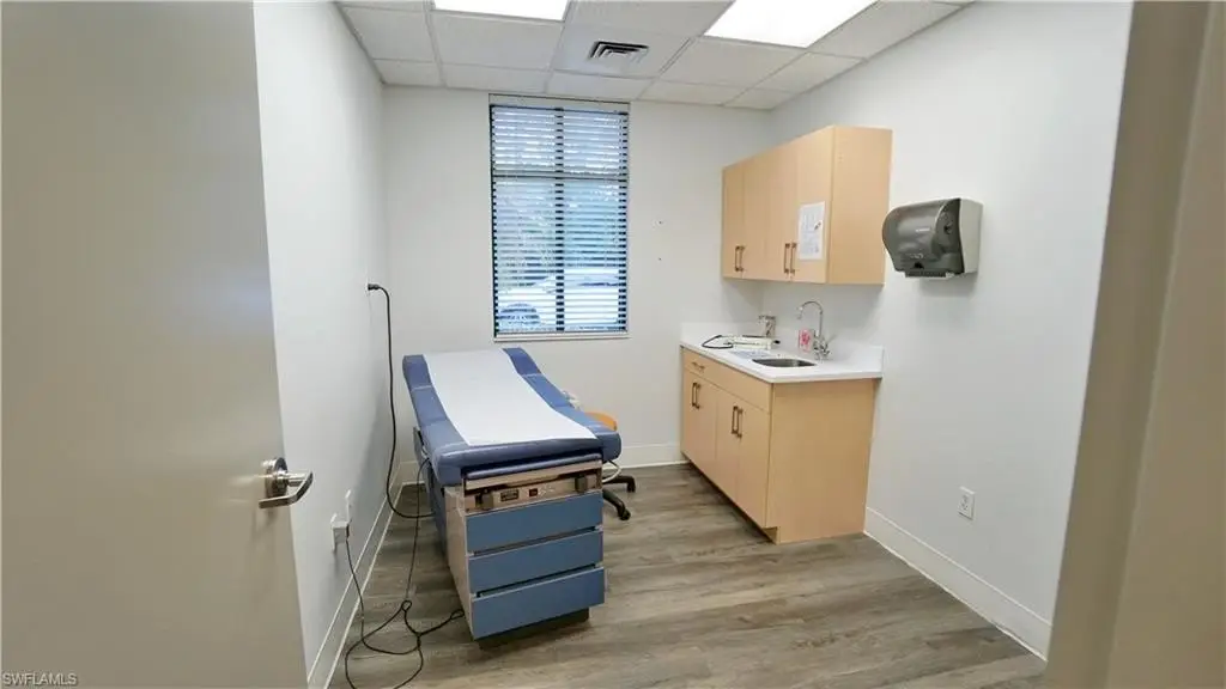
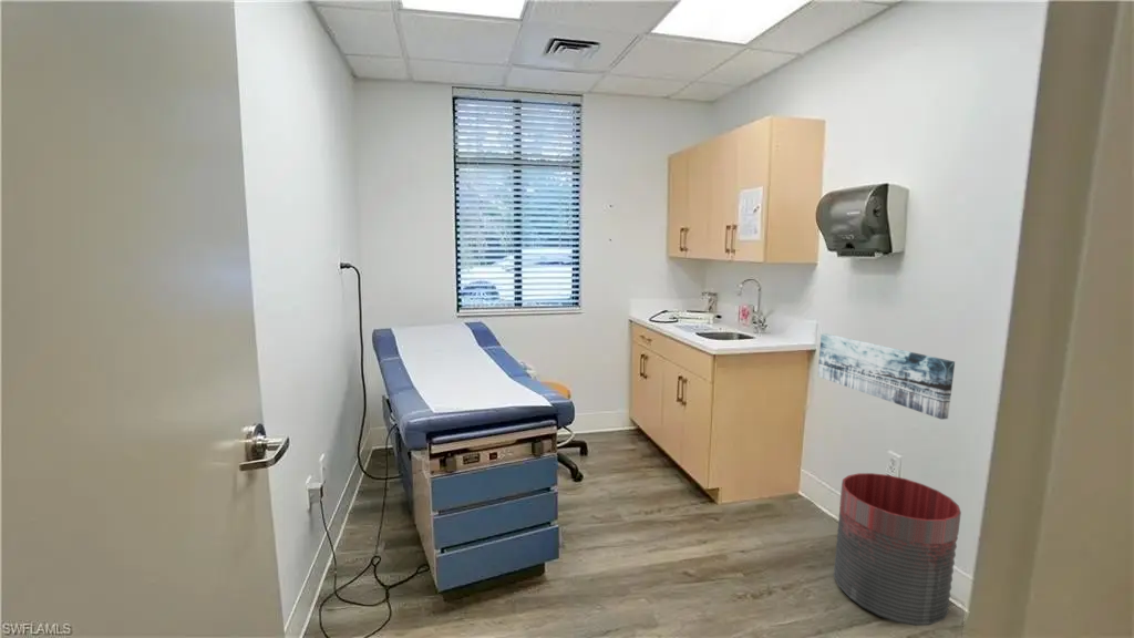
+ trash can (893, 544)
+ wall art (875, 370)
